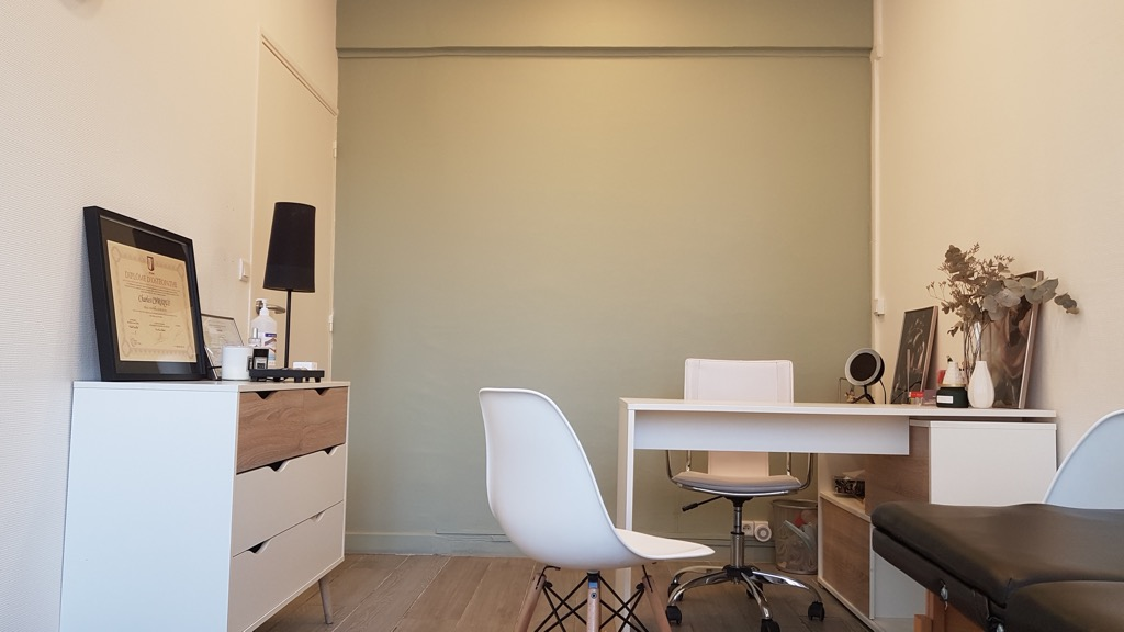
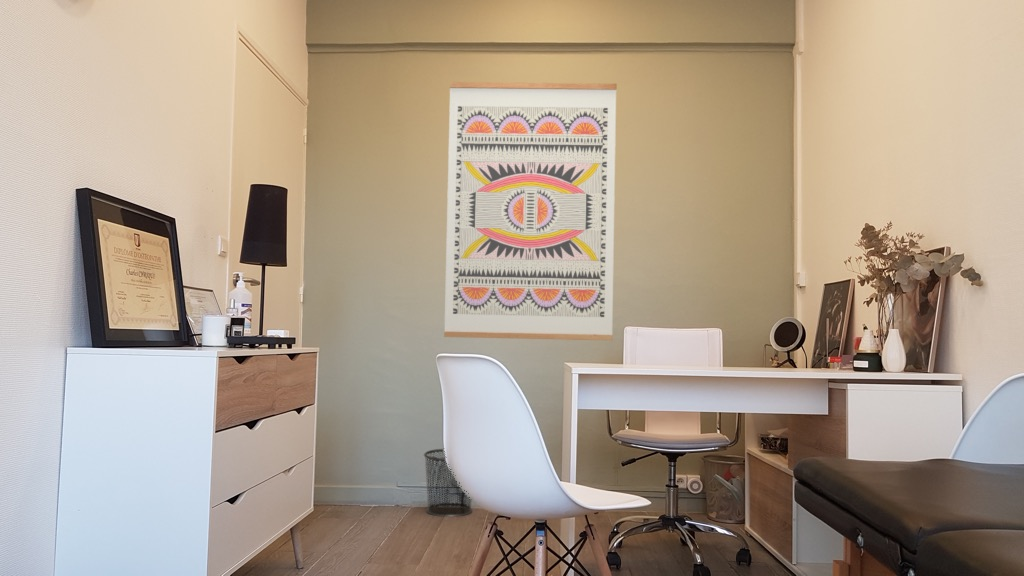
+ wall art (530, 210)
+ waste bin (449, 482)
